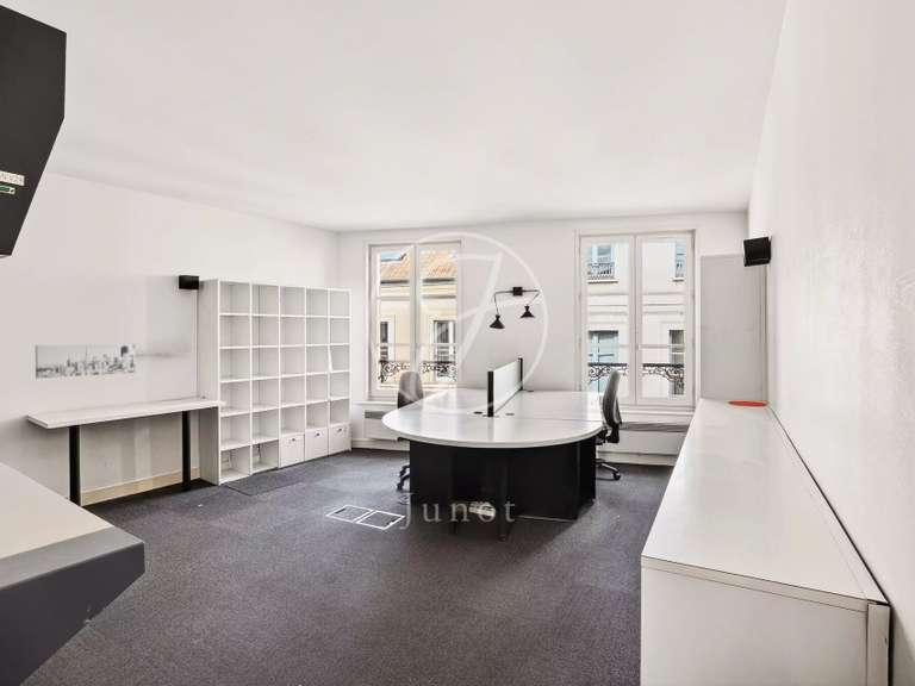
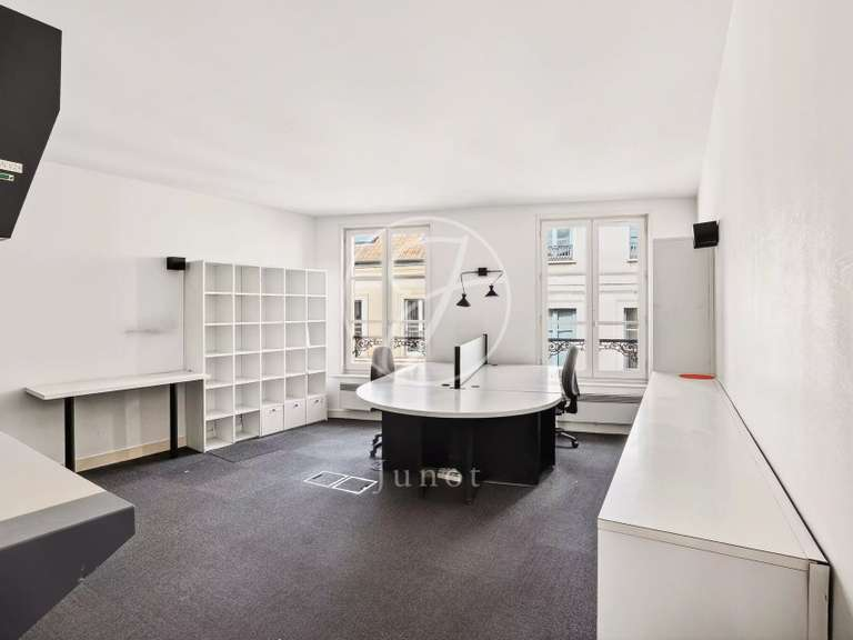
- wall art (88, 360)
